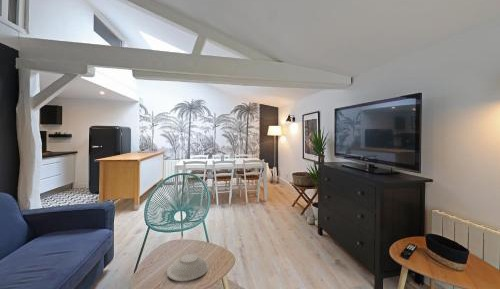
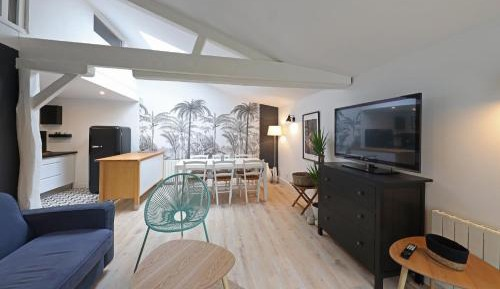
- bowl (188, 262)
